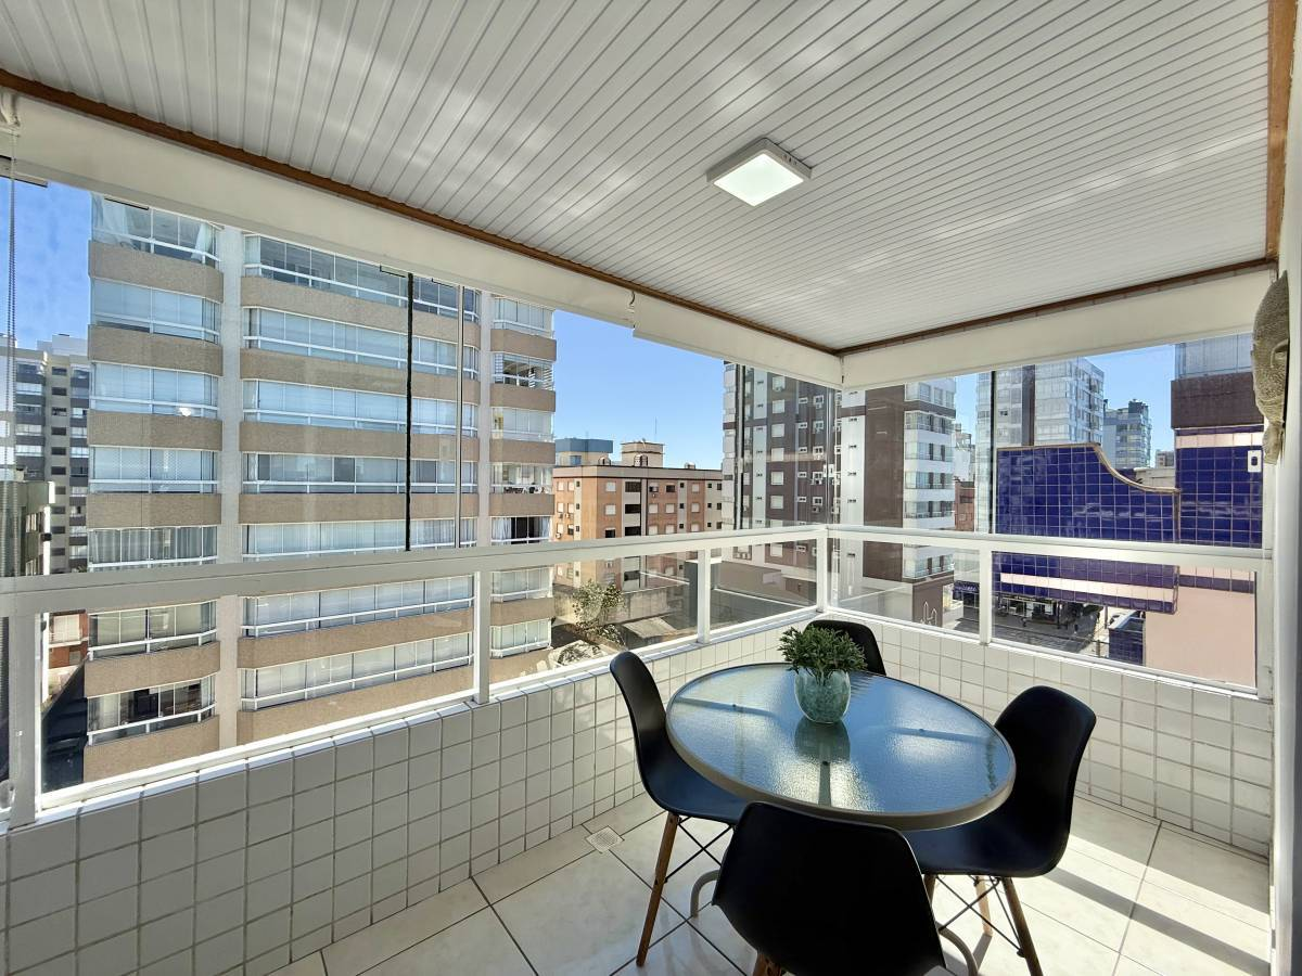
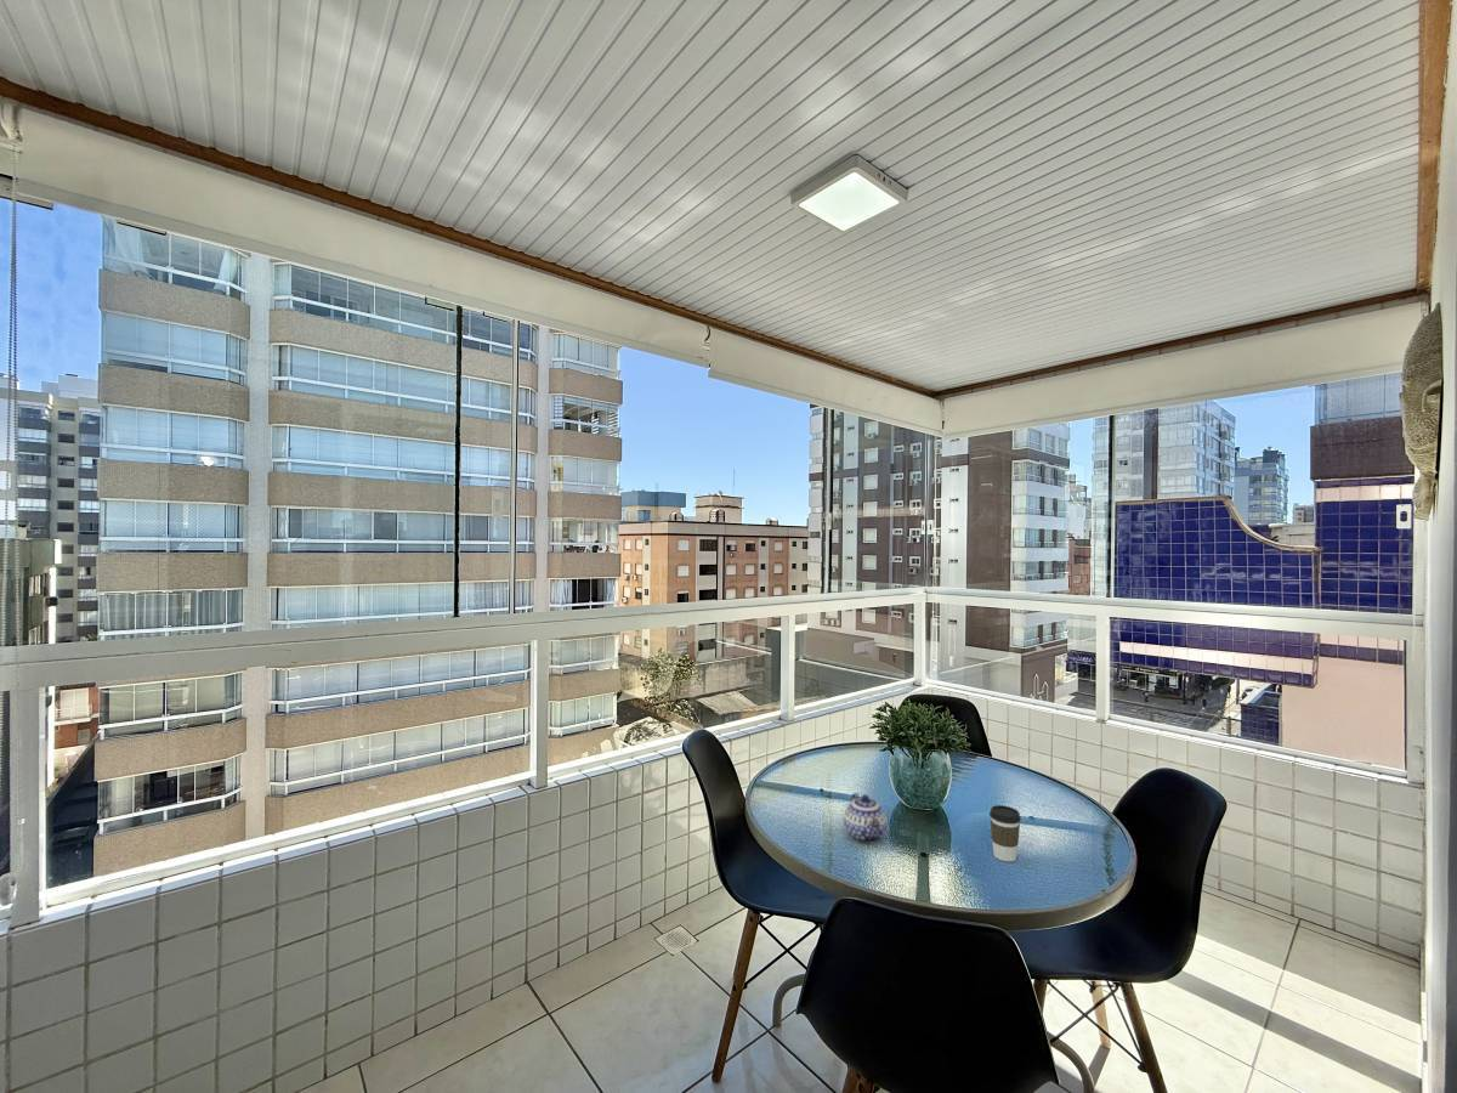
+ teapot (864, 816)
+ coffee cup (1004, 833)
